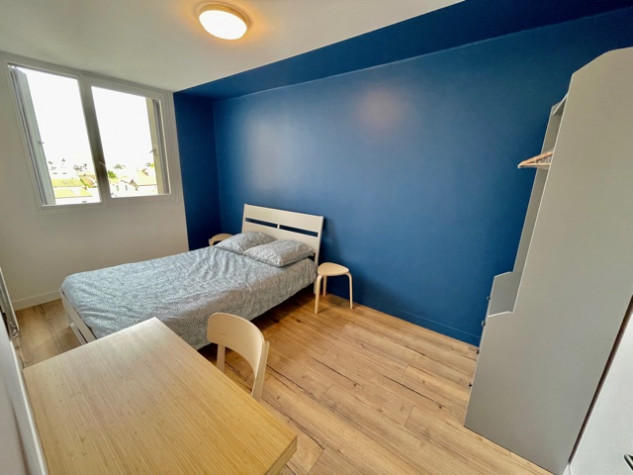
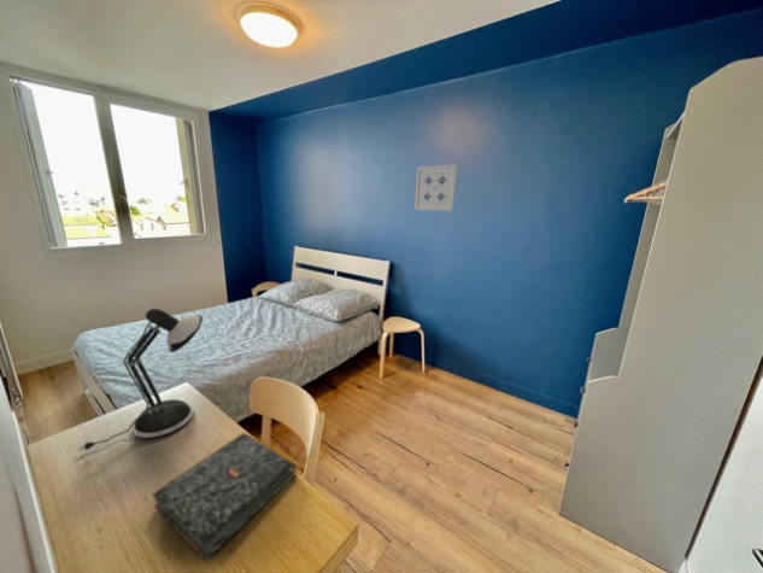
+ desk lamp (146, 372)
+ wall art (434, 188)
+ book (228, 484)
